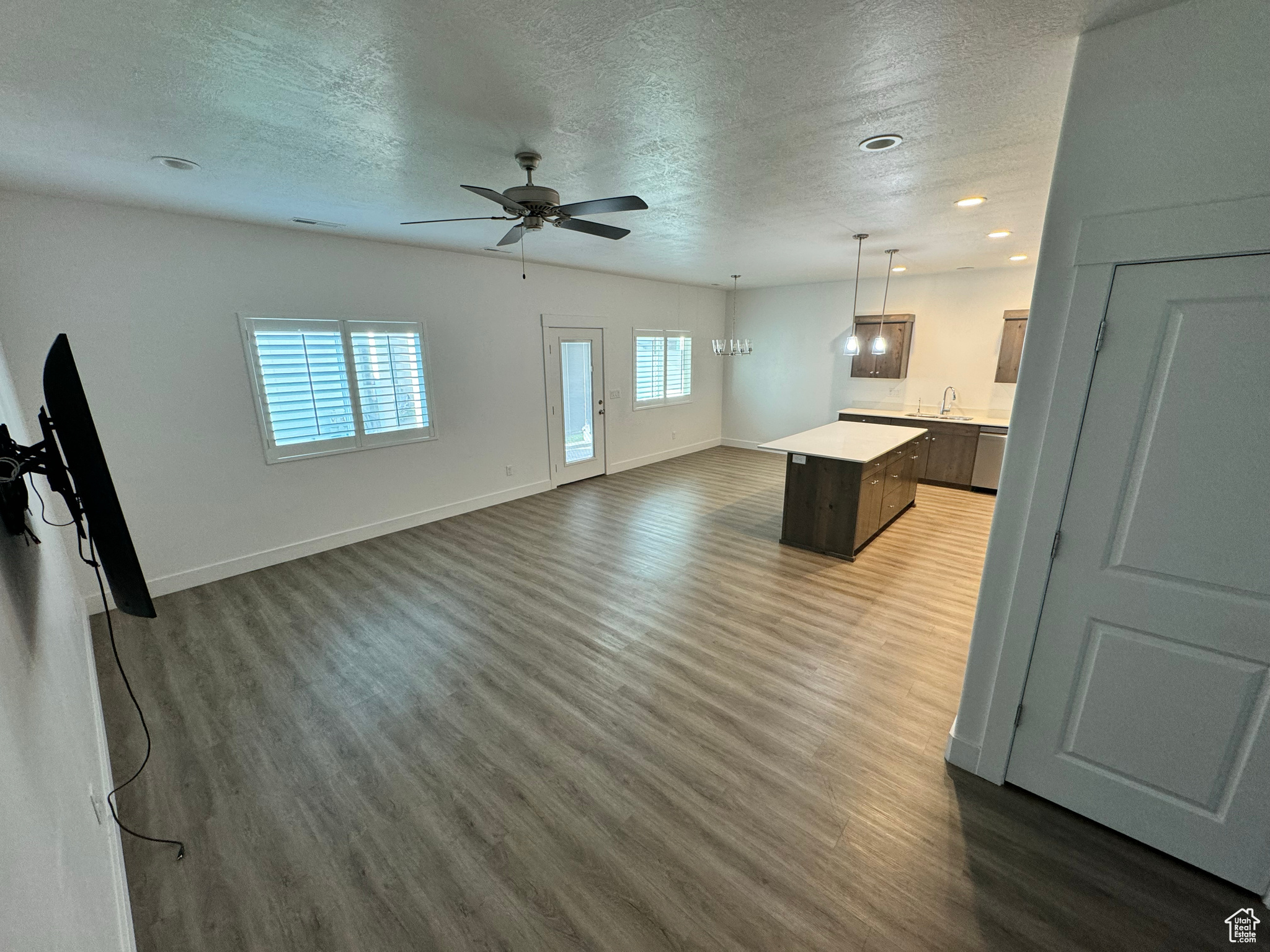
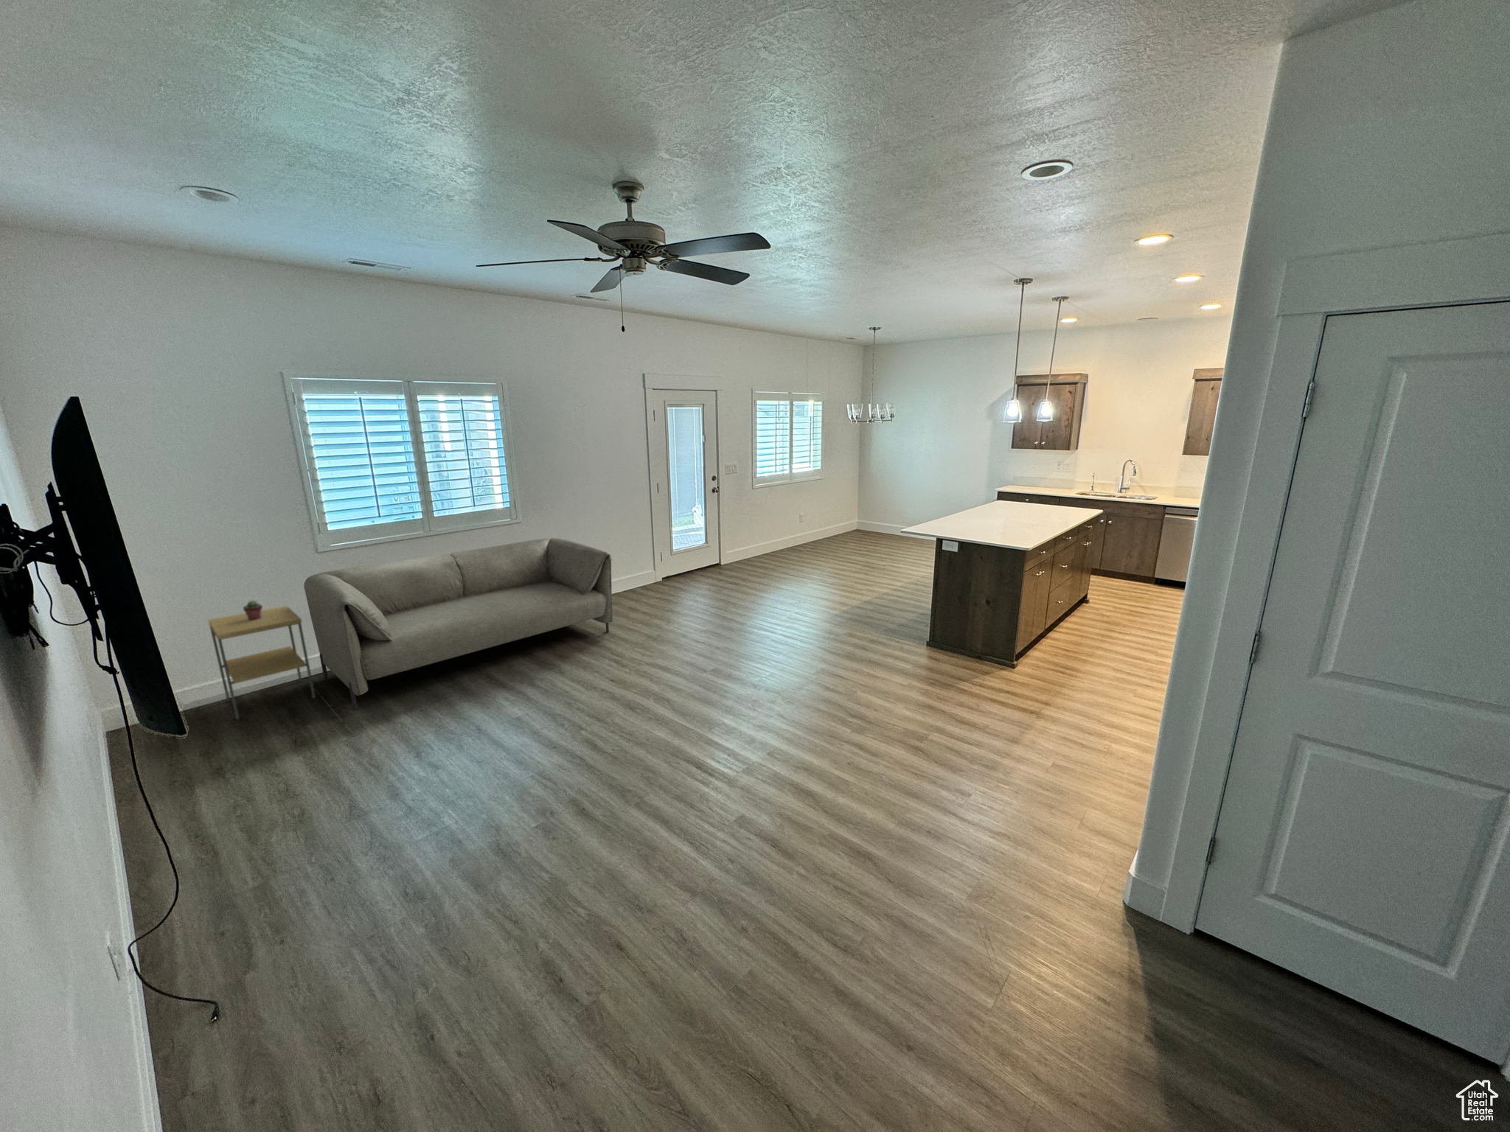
+ potted succulent (253, 609)
+ side table (263, 660)
+ sofa (476, 608)
